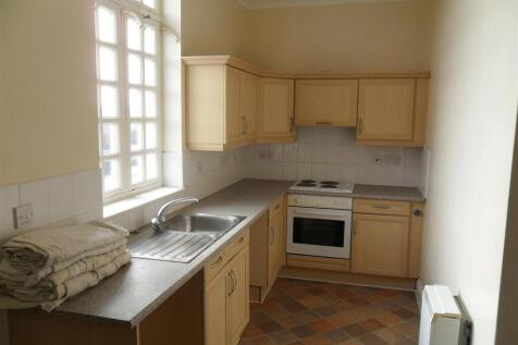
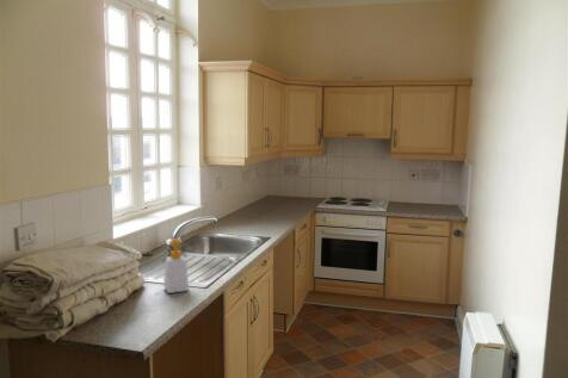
+ soap bottle (171, 265)
